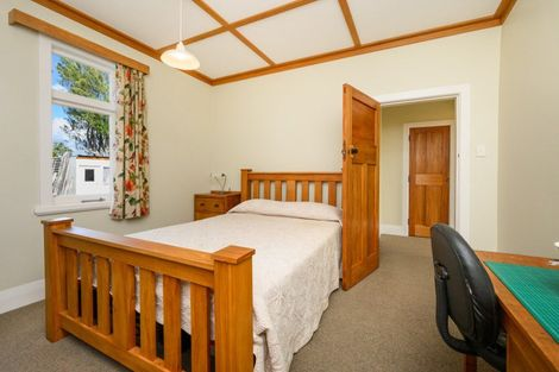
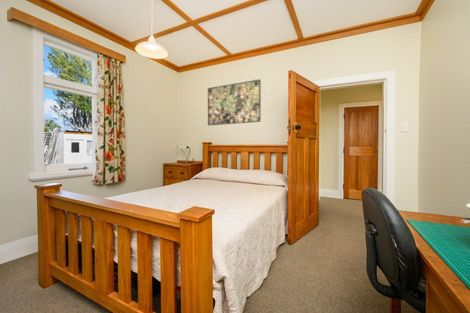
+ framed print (232, 103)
